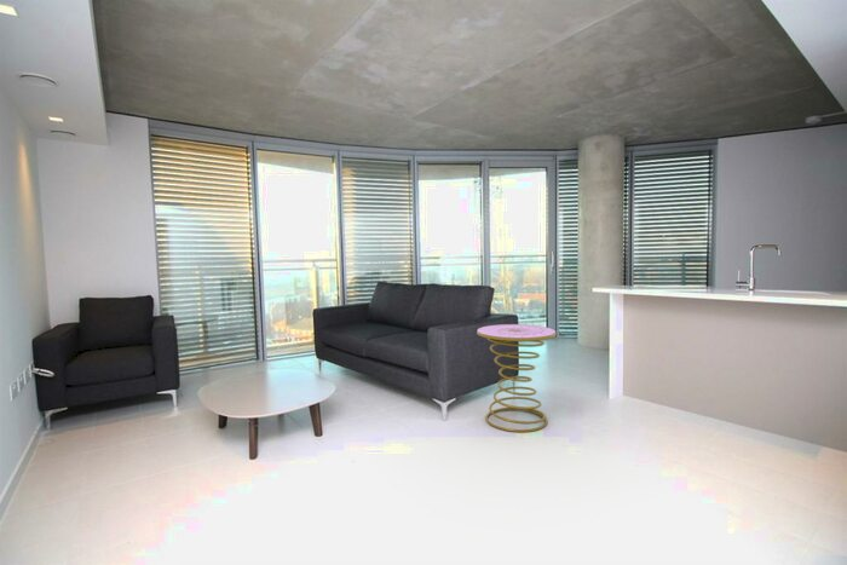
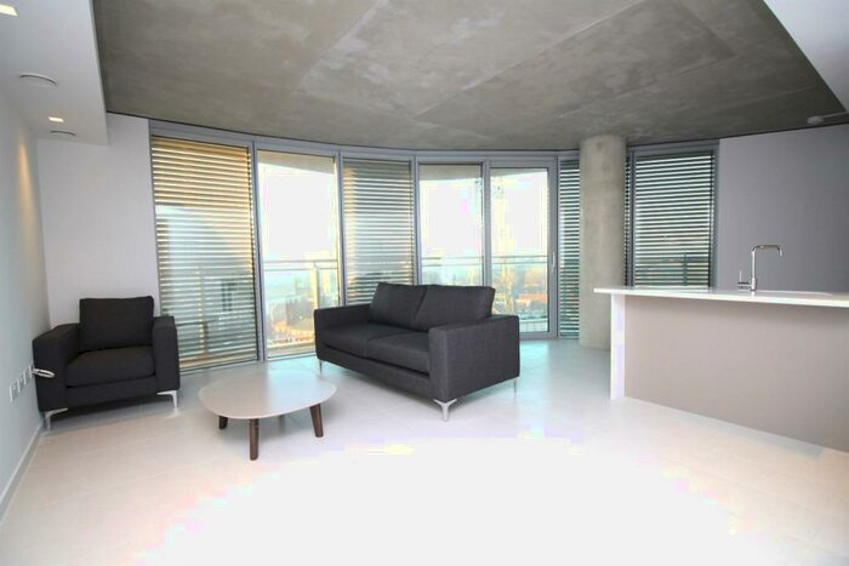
- side table (515, 376)
